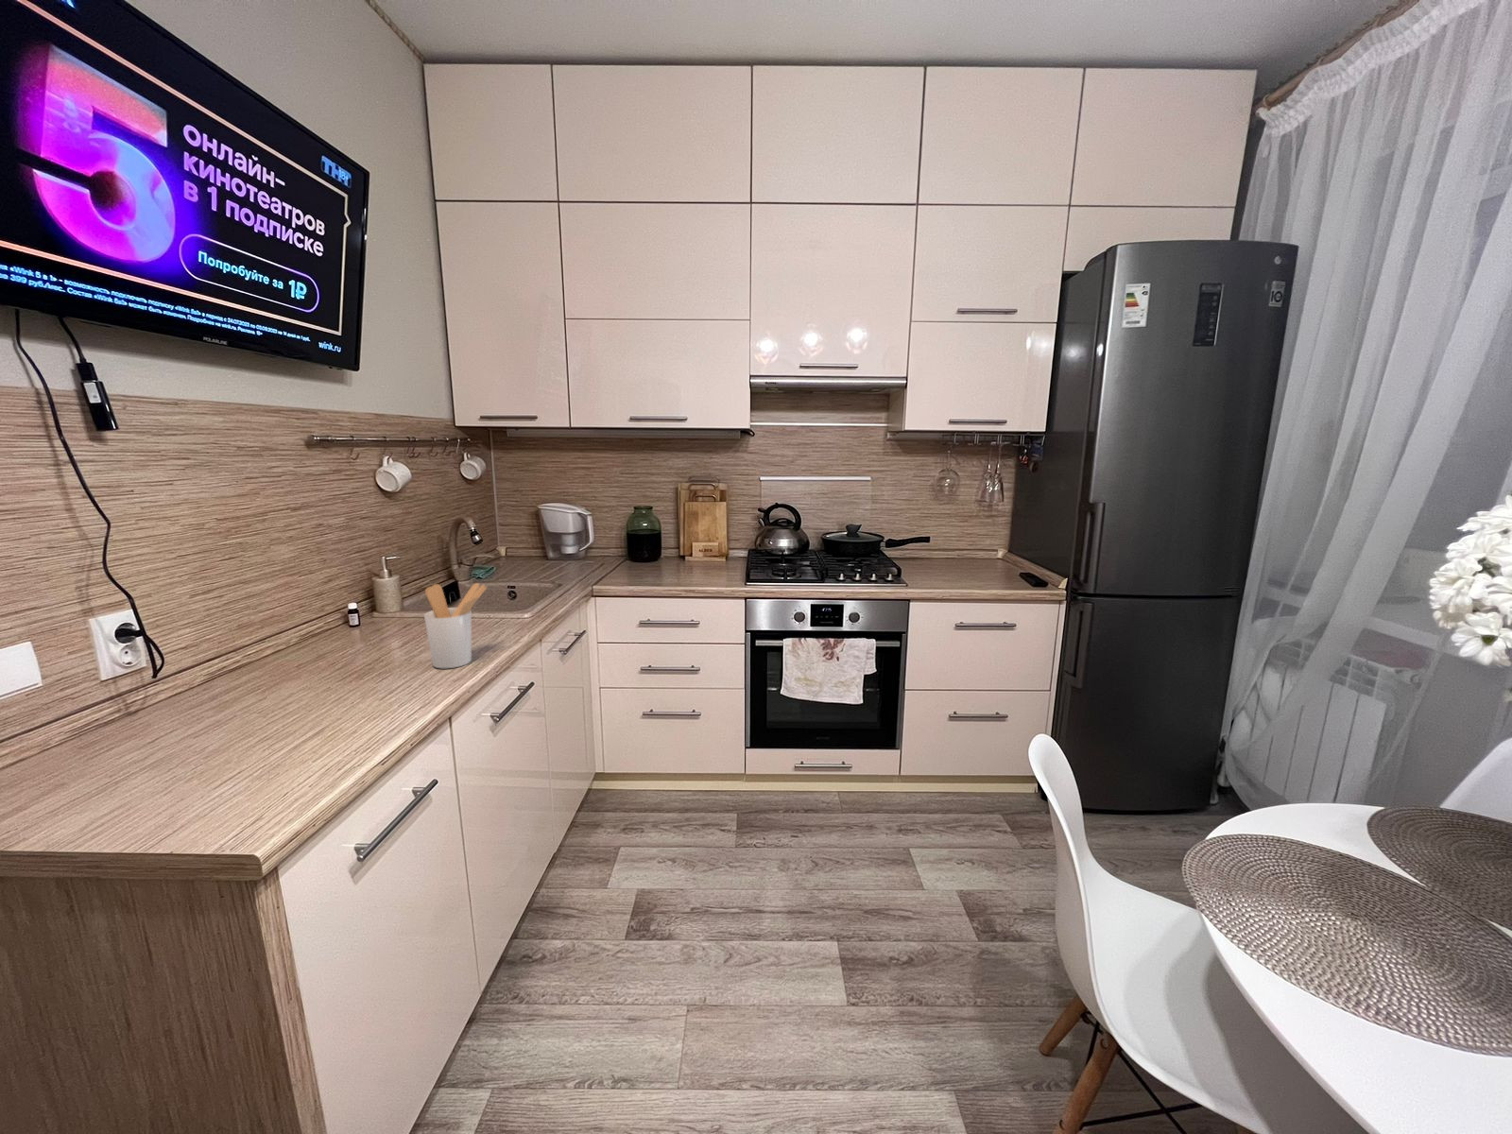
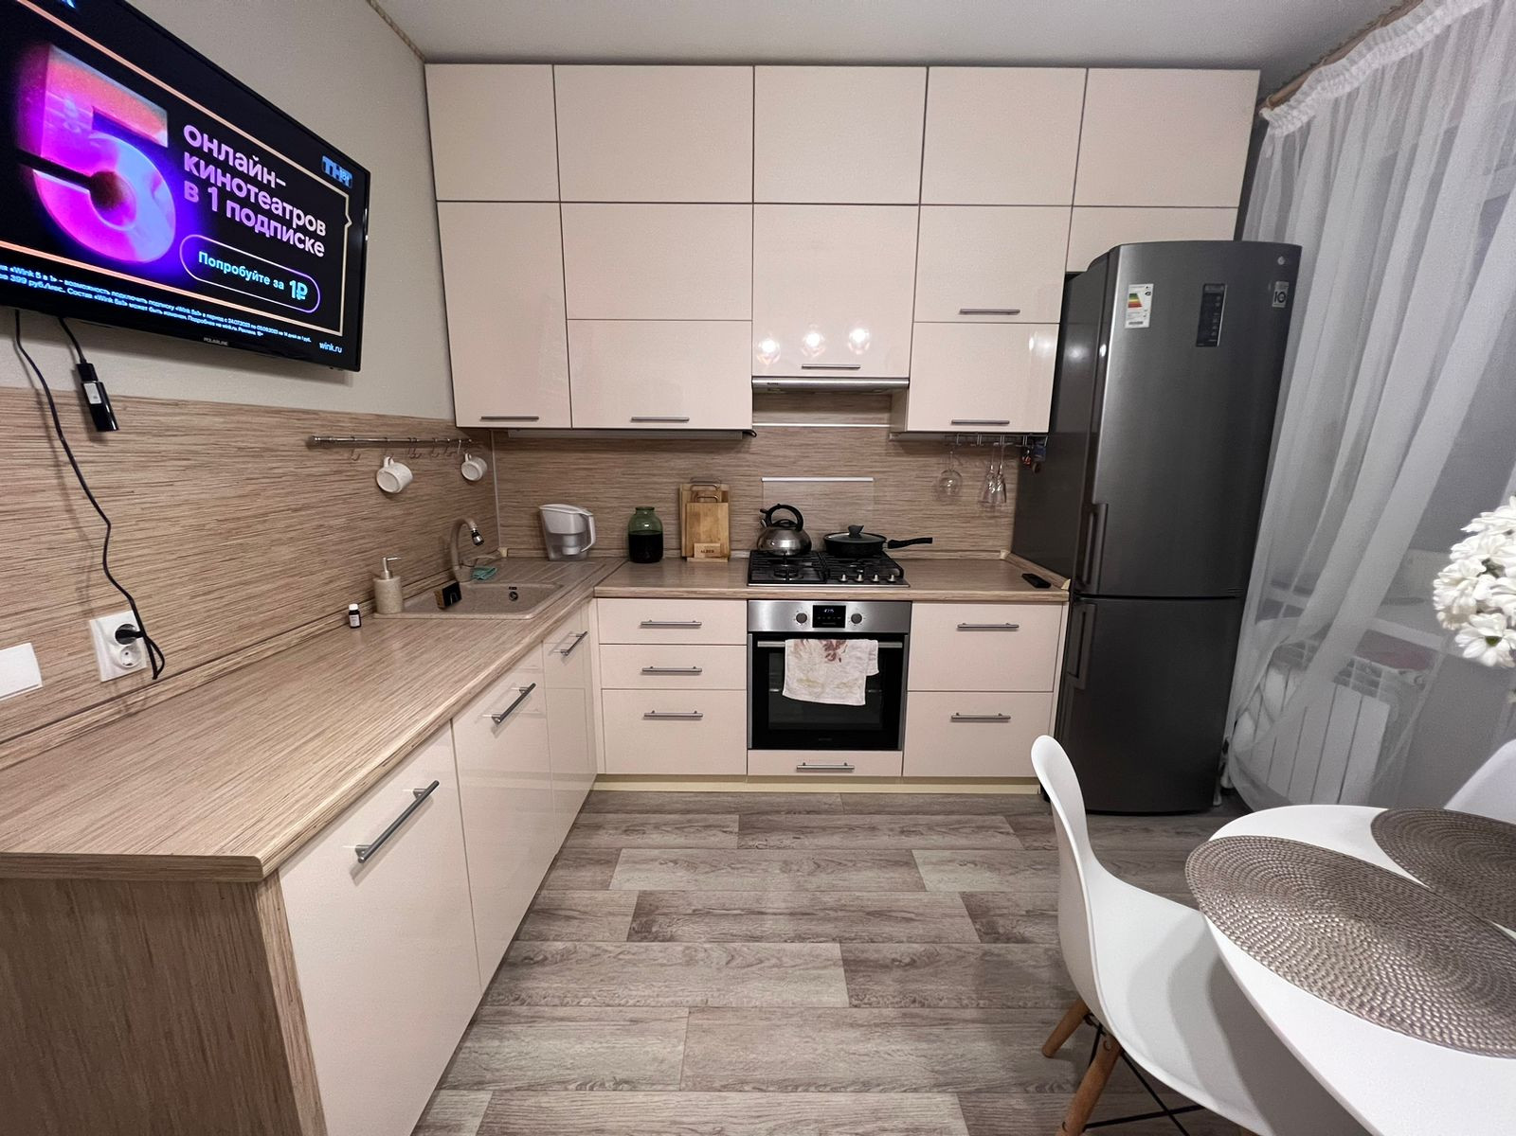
- utensil holder (460, 623)
